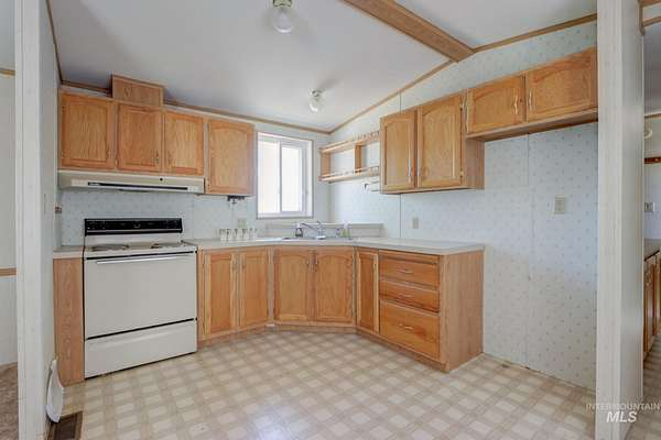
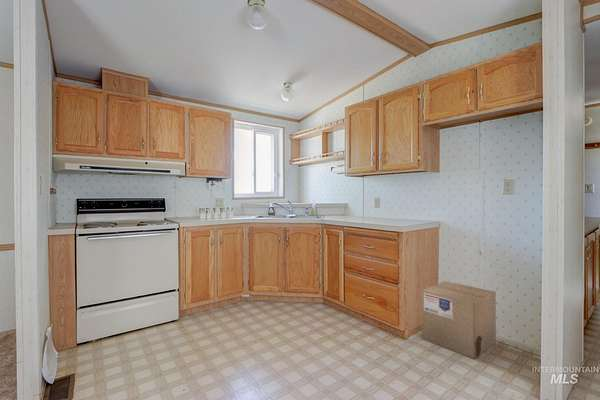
+ cardboard box (458, 315)
